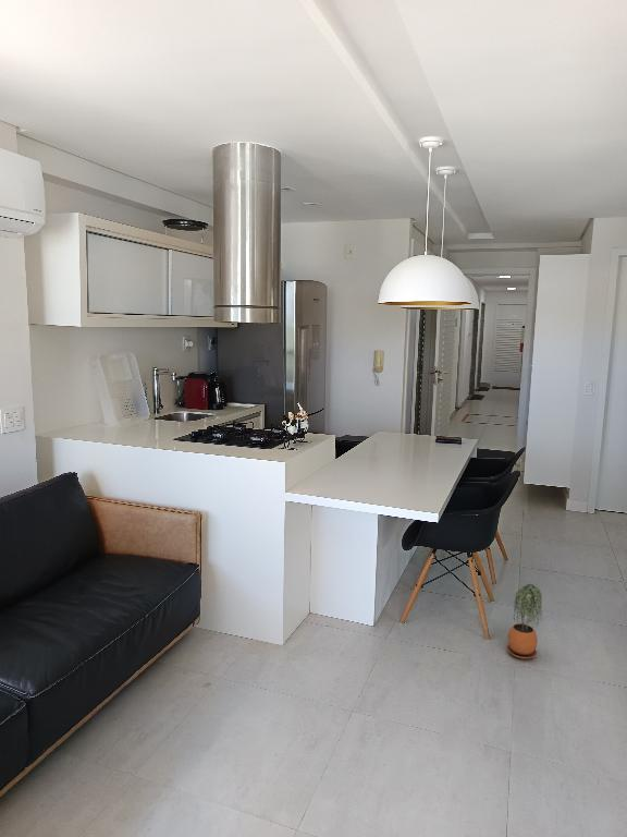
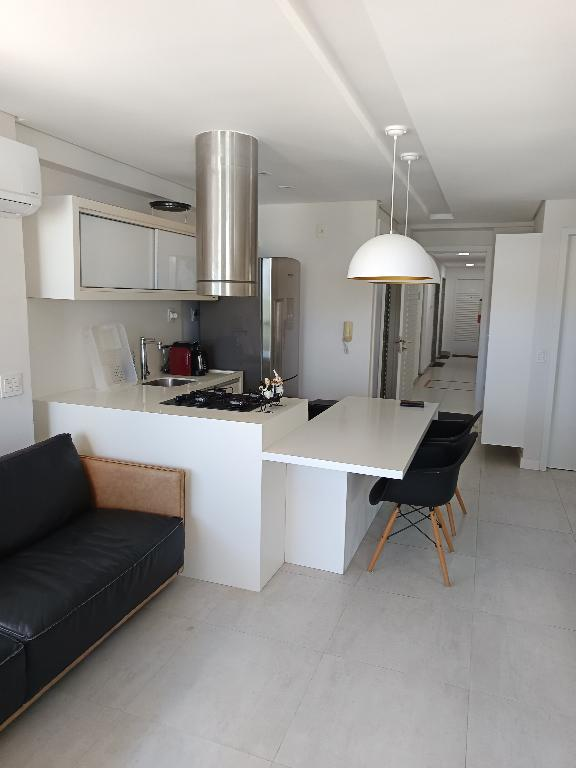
- potted plant (527, 619)
